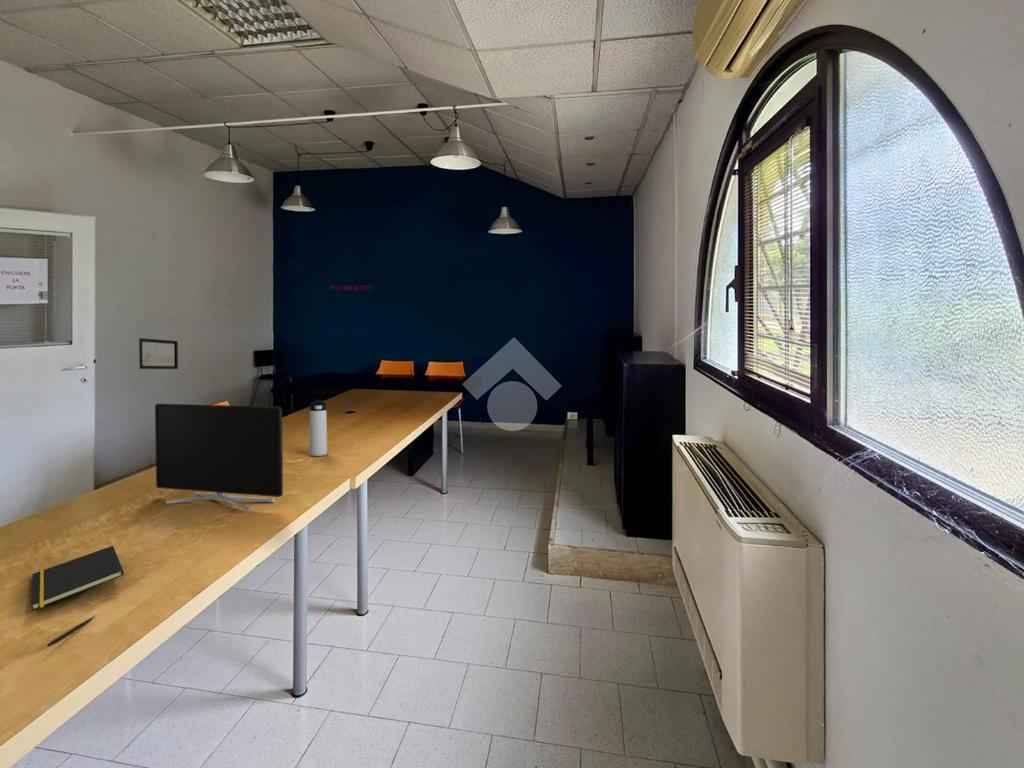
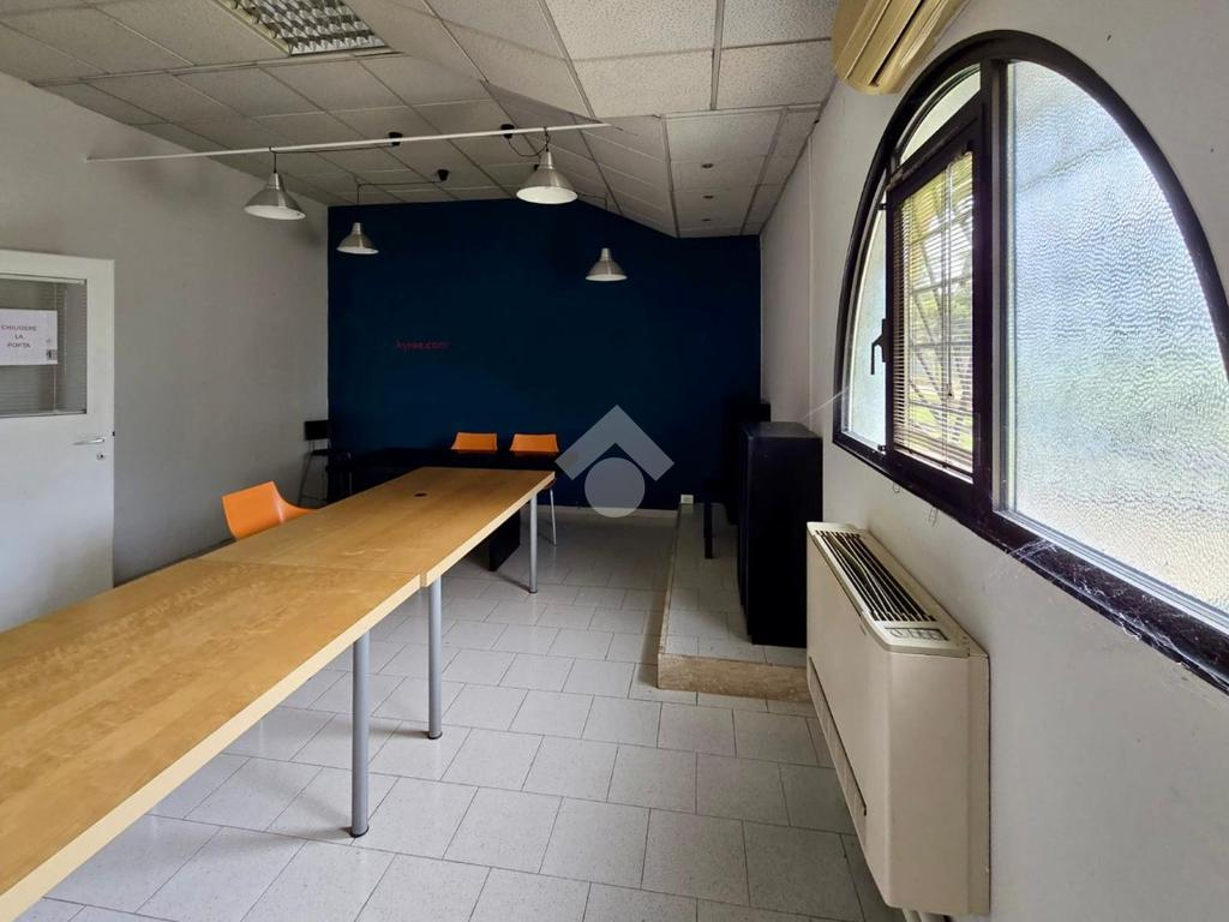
- pen (76, 628)
- monitor (219, 453)
- notepad (77, 574)
- thermos bottle (318, 427)
- wall art (159, 354)
